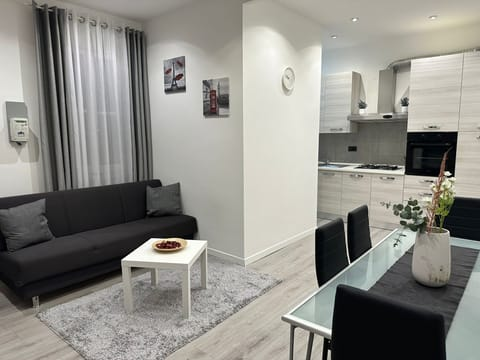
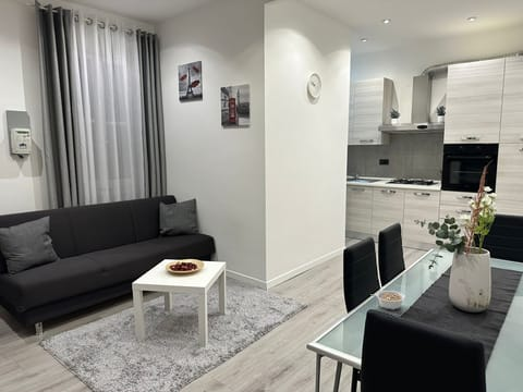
+ legume (389, 299)
